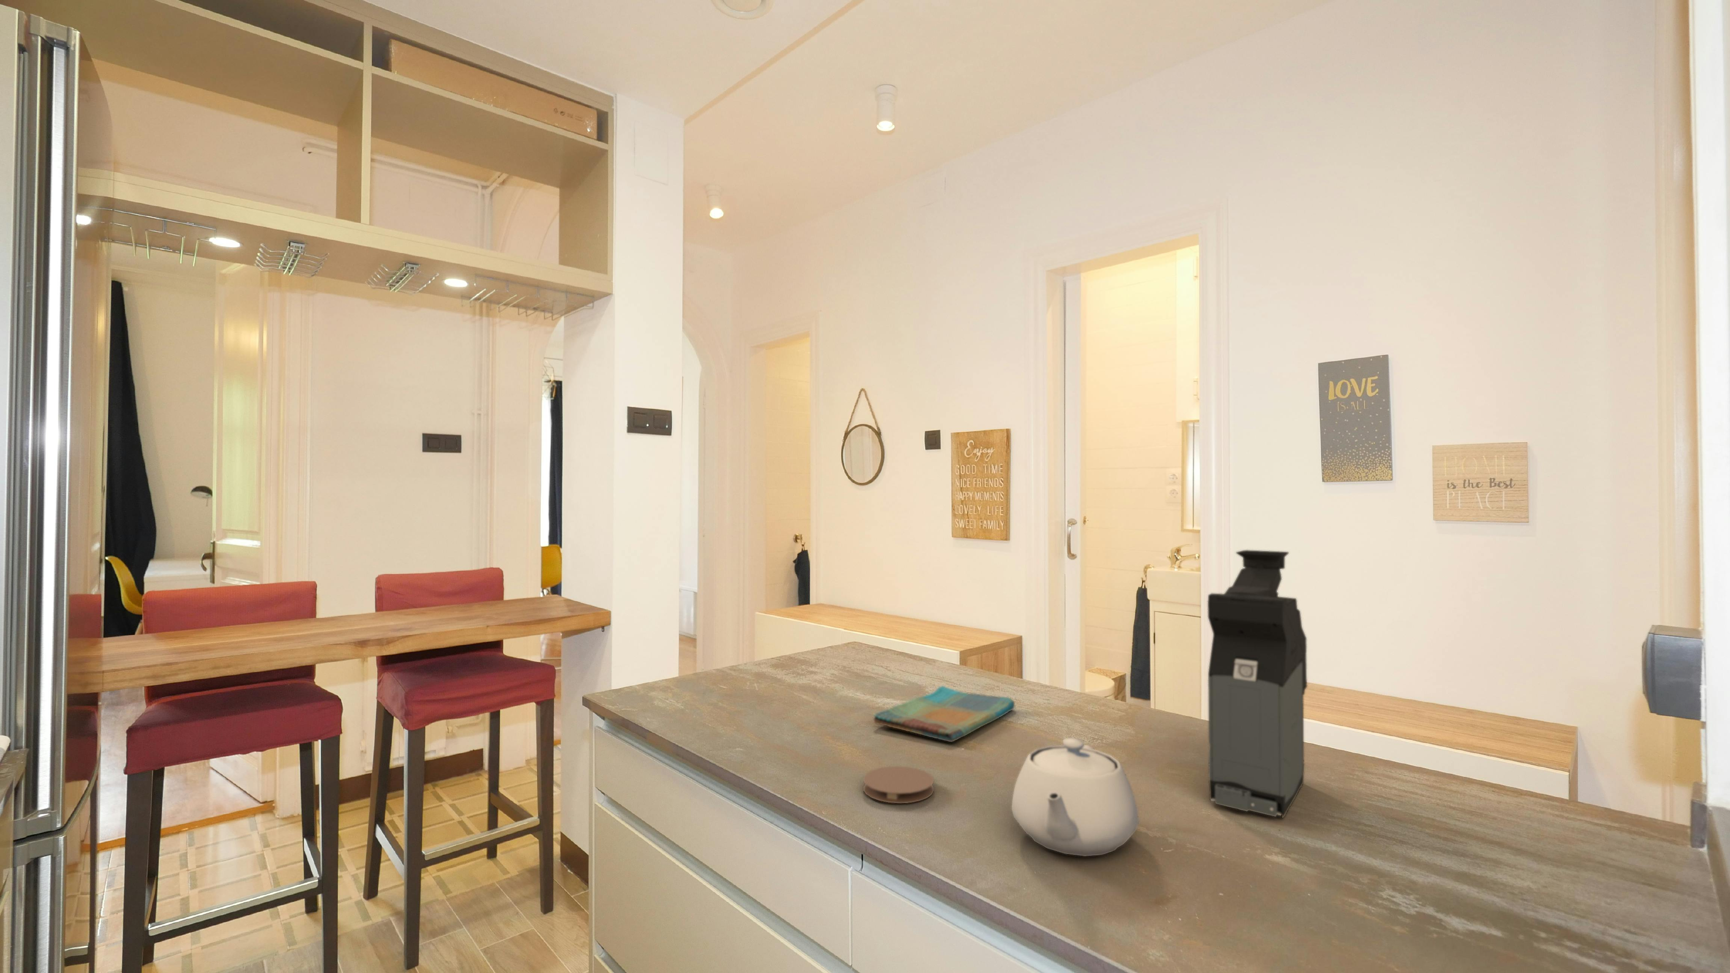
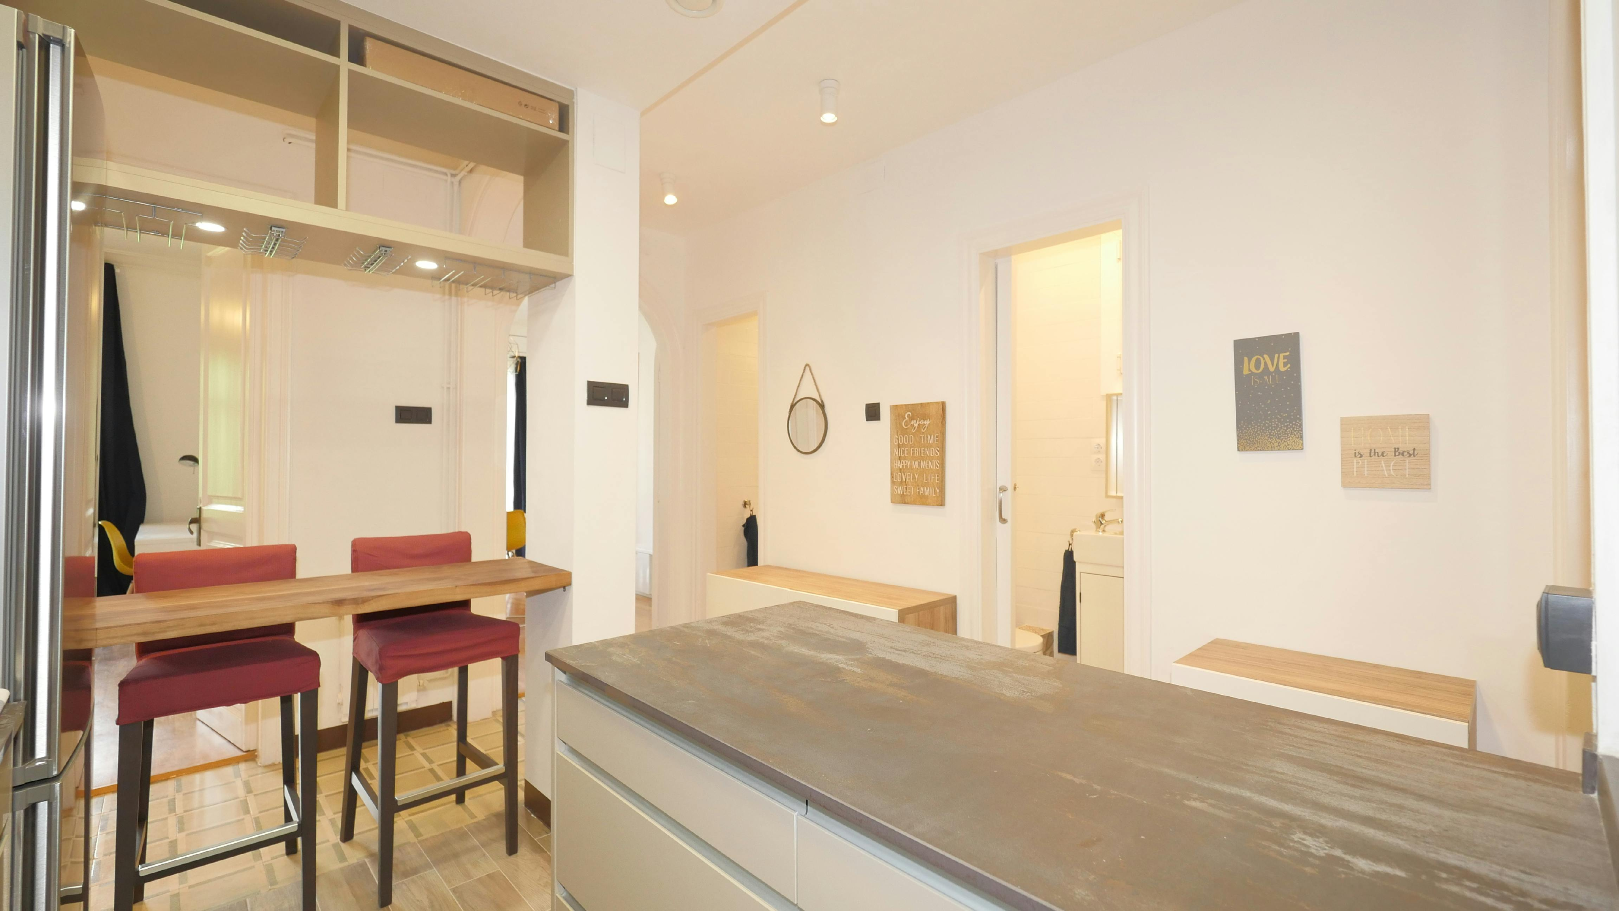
- teapot (1075, 790)
- coffee maker (1258, 672)
- coaster (898, 784)
- dish towel (947, 710)
